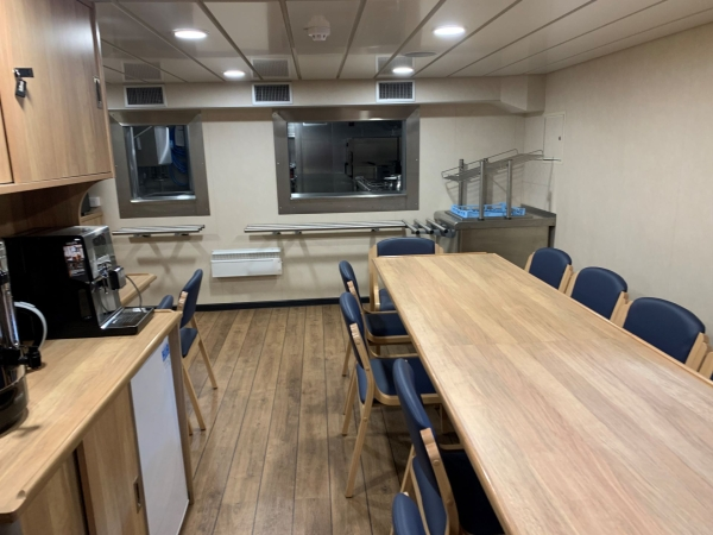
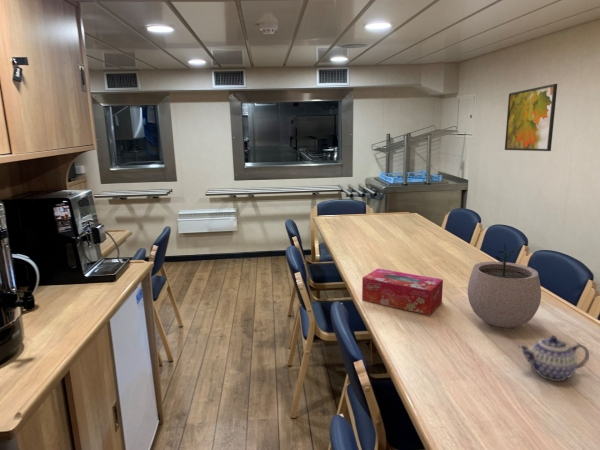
+ tissue box (401, 289)
+ teapot (552, 355)
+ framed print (528, 120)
+ plant pot (503, 284)
